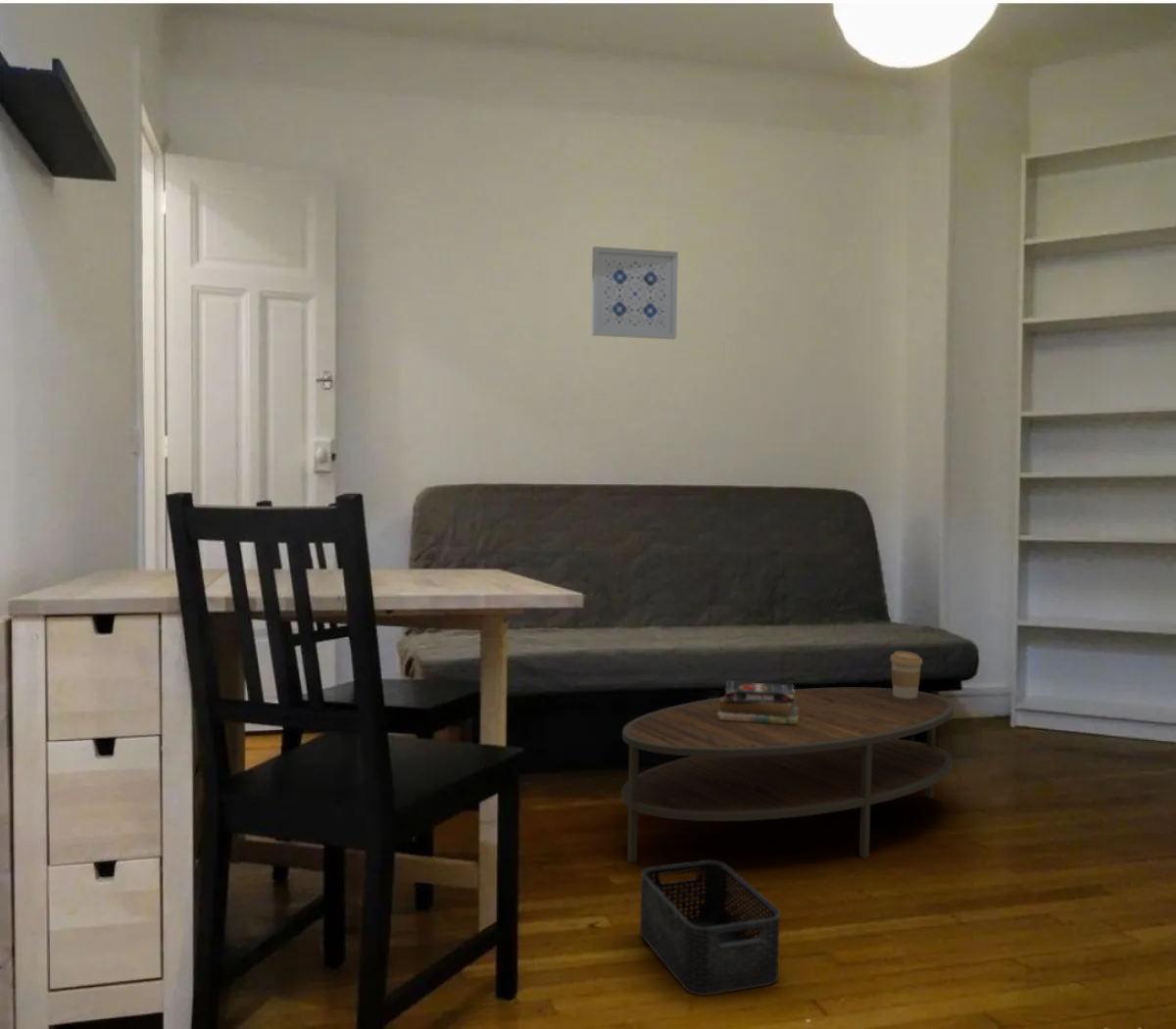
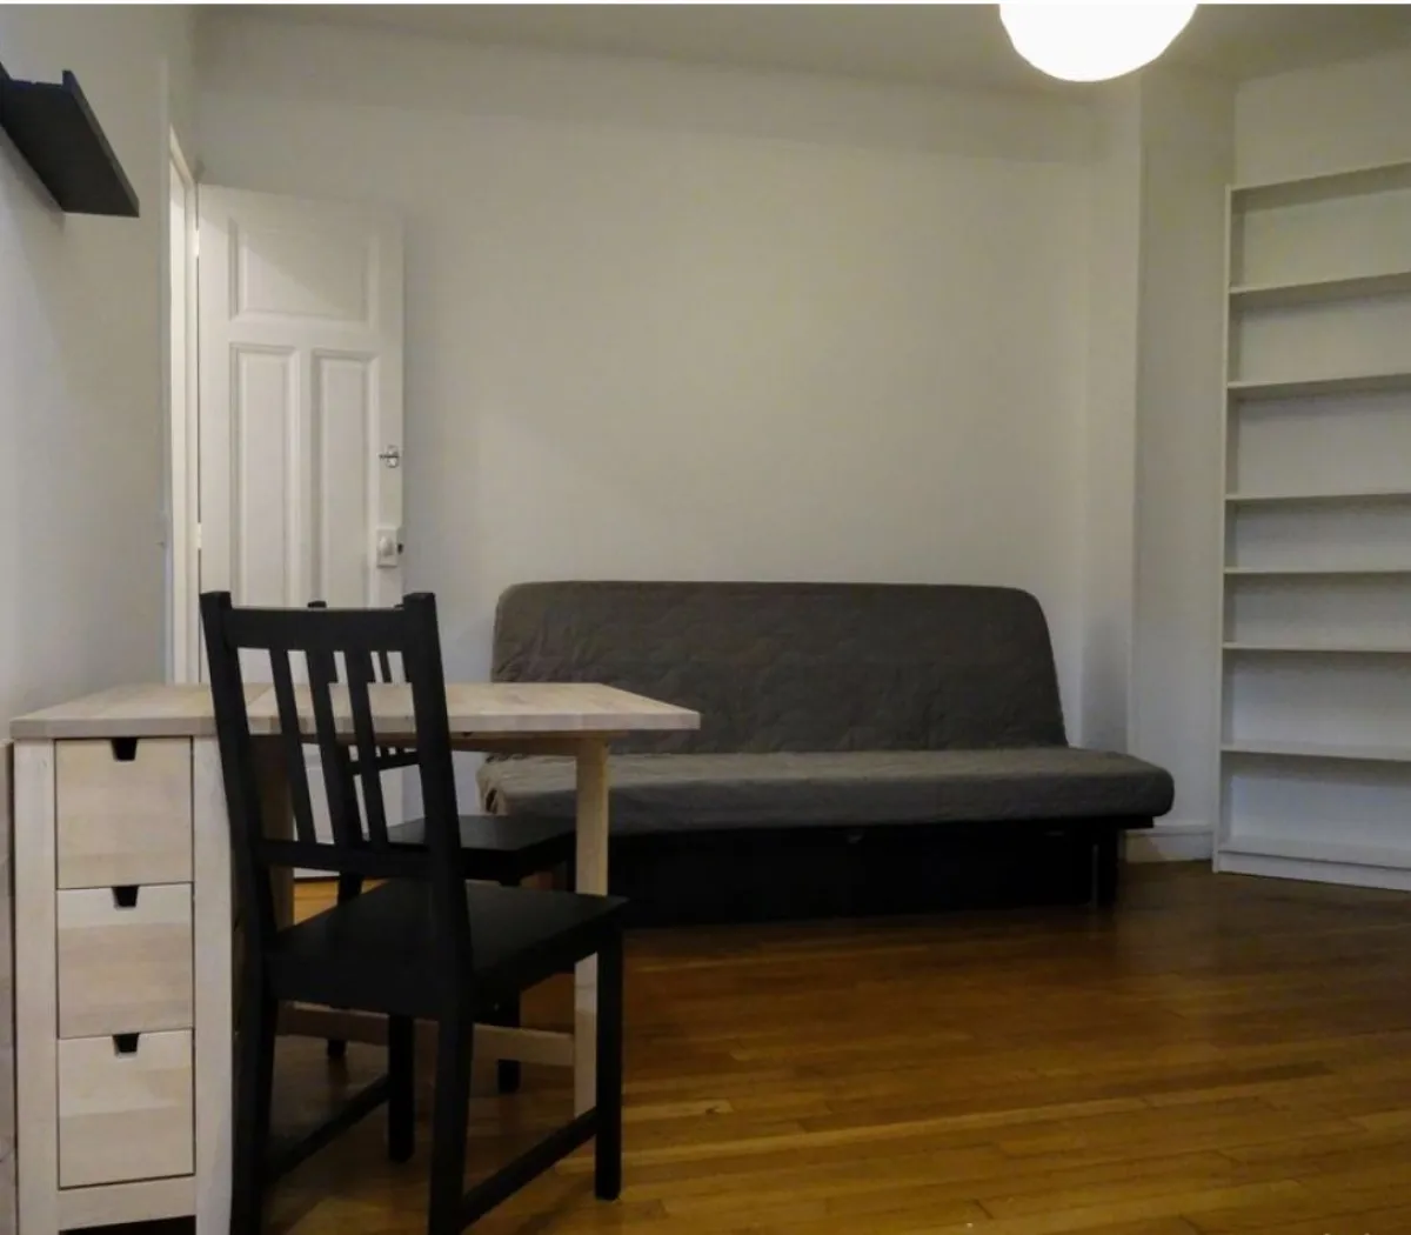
- wall art (634, 293)
- storage bin (707, 923)
- coffee table (796, 770)
- coffee cup (906, 673)
- books (759, 701)
